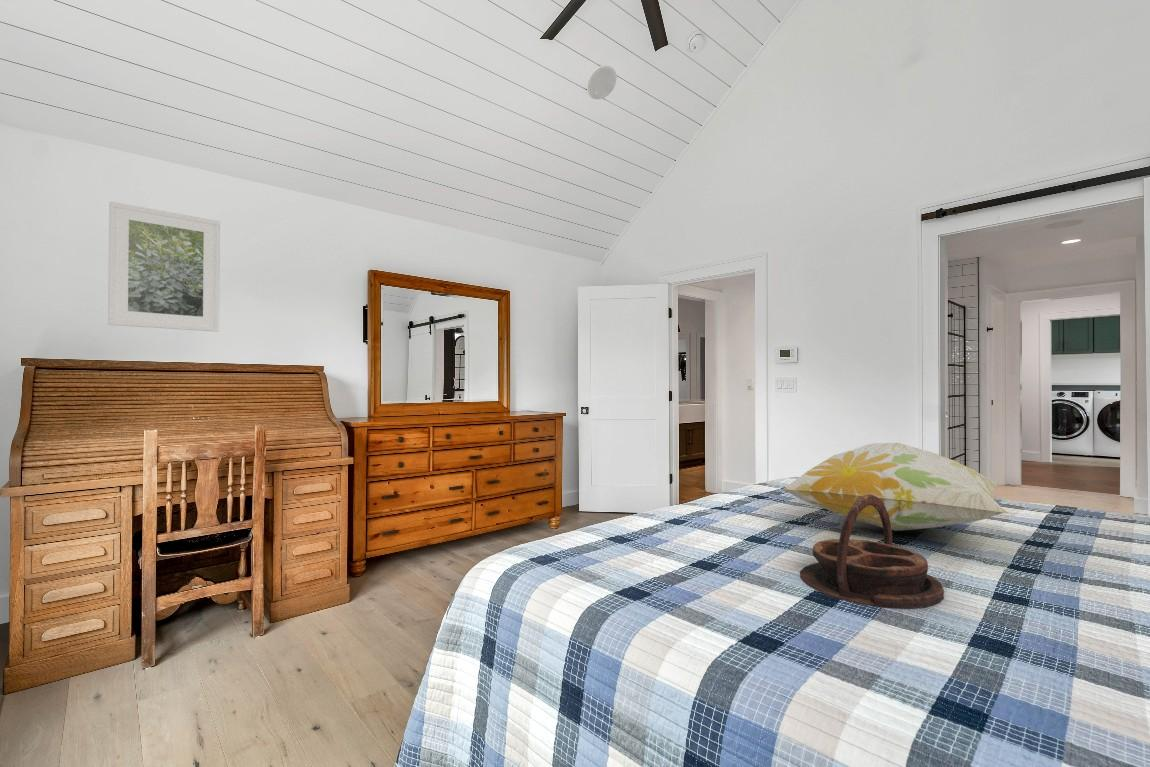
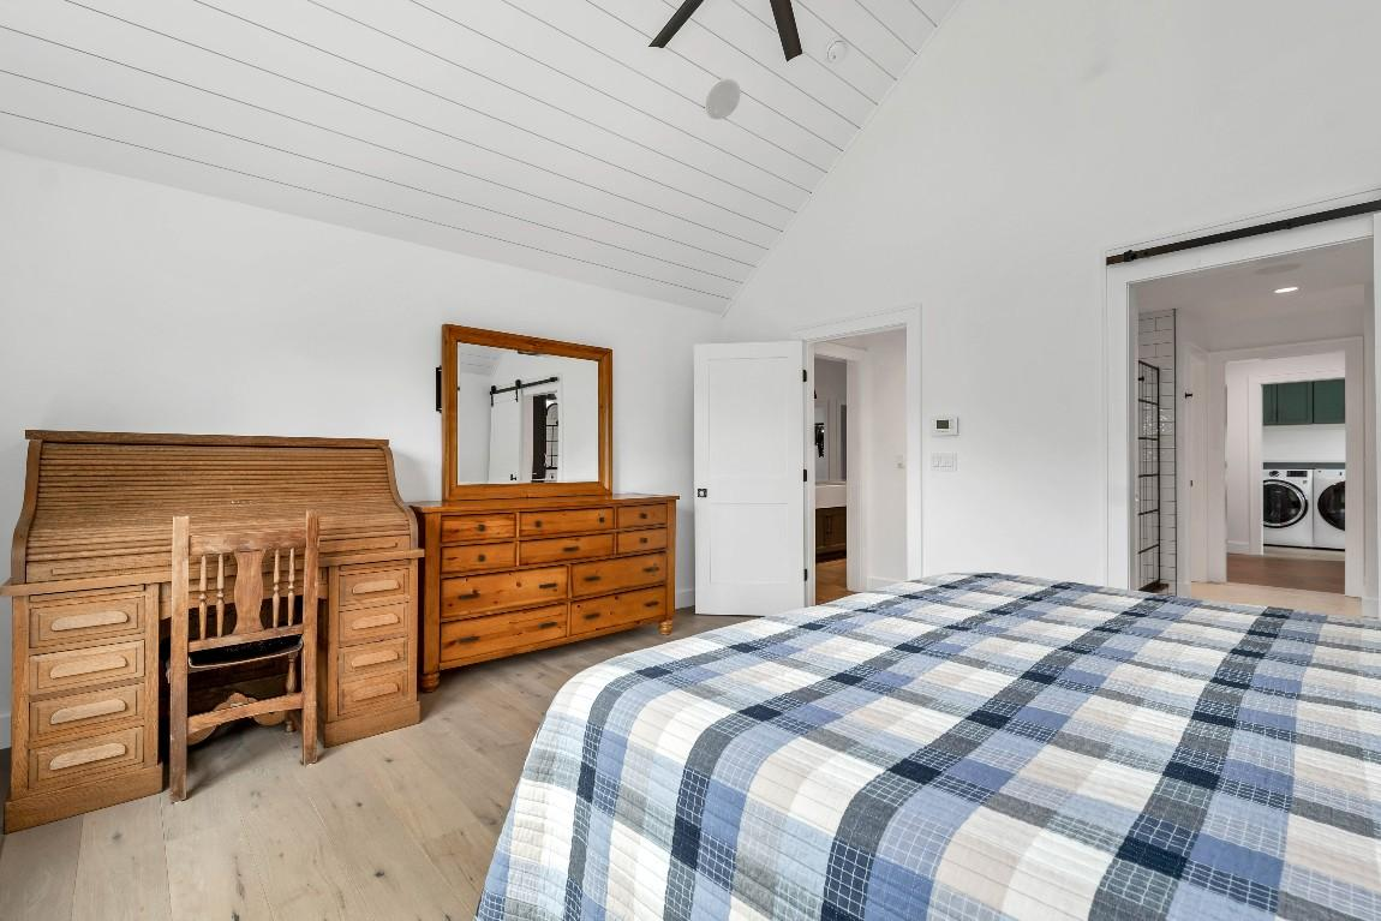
- serving tray (866, 540)
- decorative pillow (894, 486)
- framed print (167, 270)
